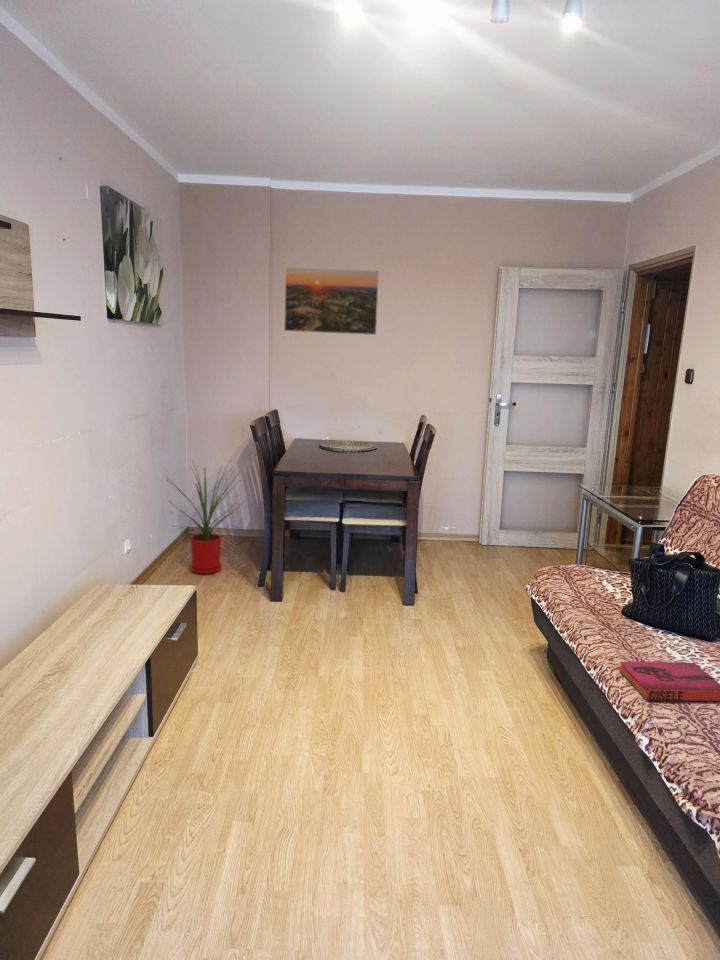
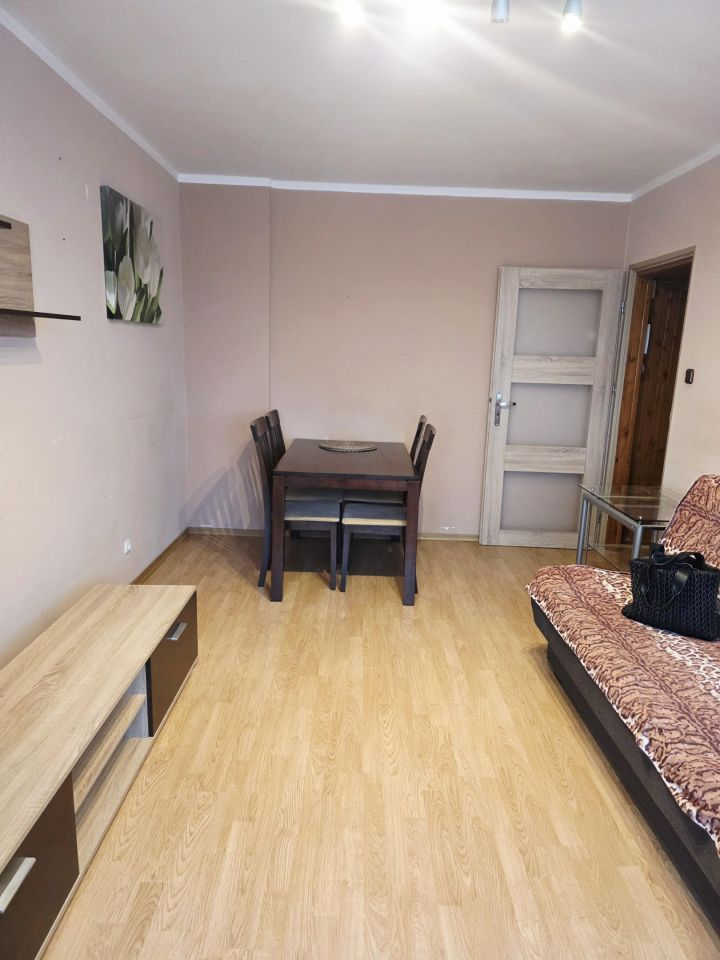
- hardback book (671, 680)
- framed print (331, 301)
- house plant (204, 516)
